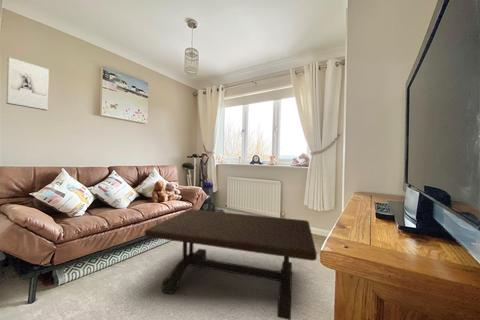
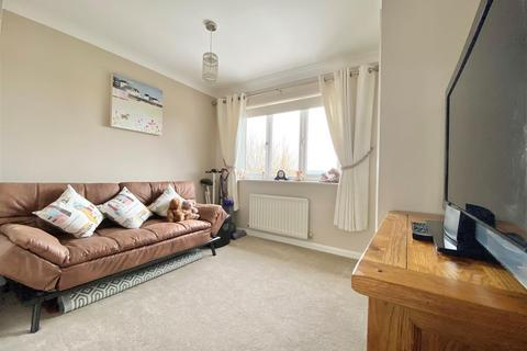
- wall sculpture (28, 85)
- coffee table (234, 249)
